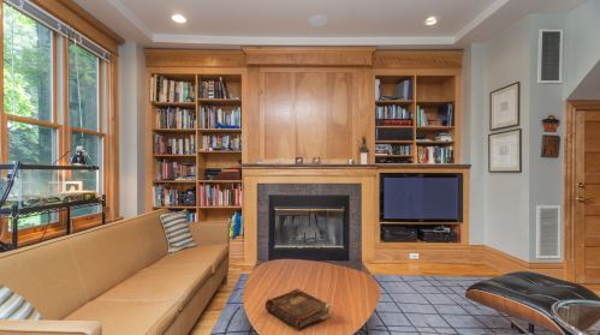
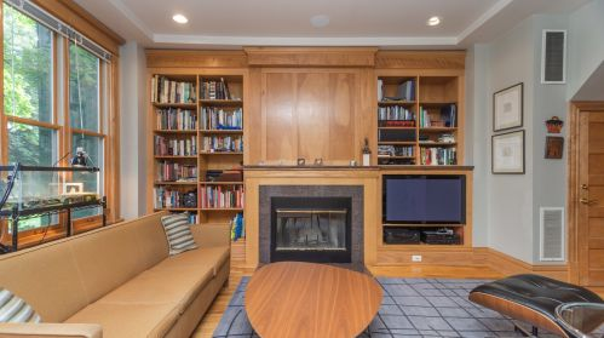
- book (297, 307)
